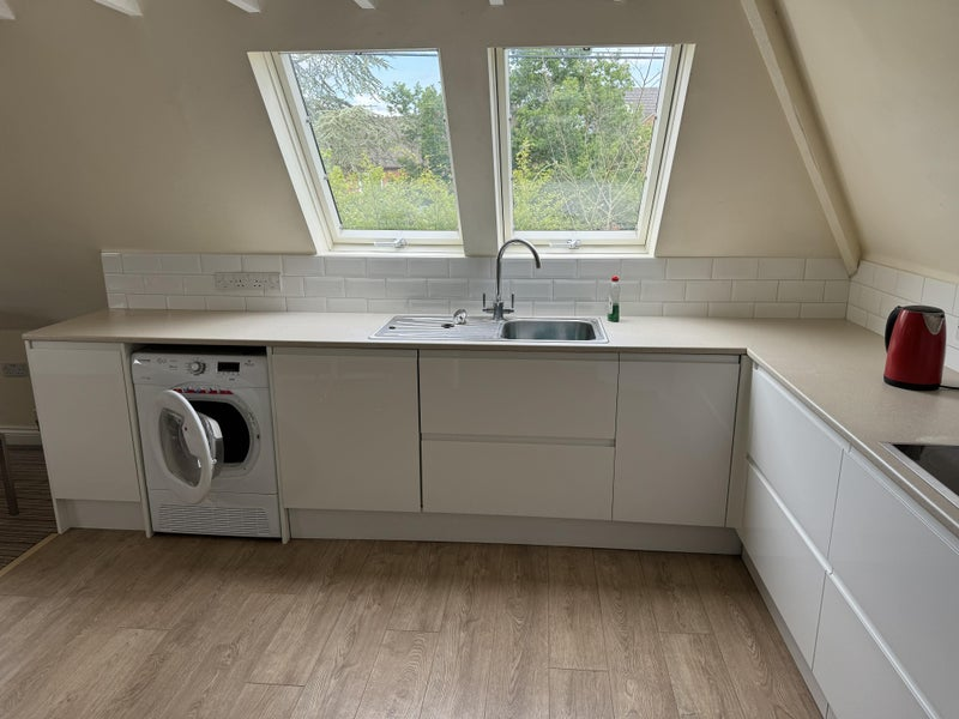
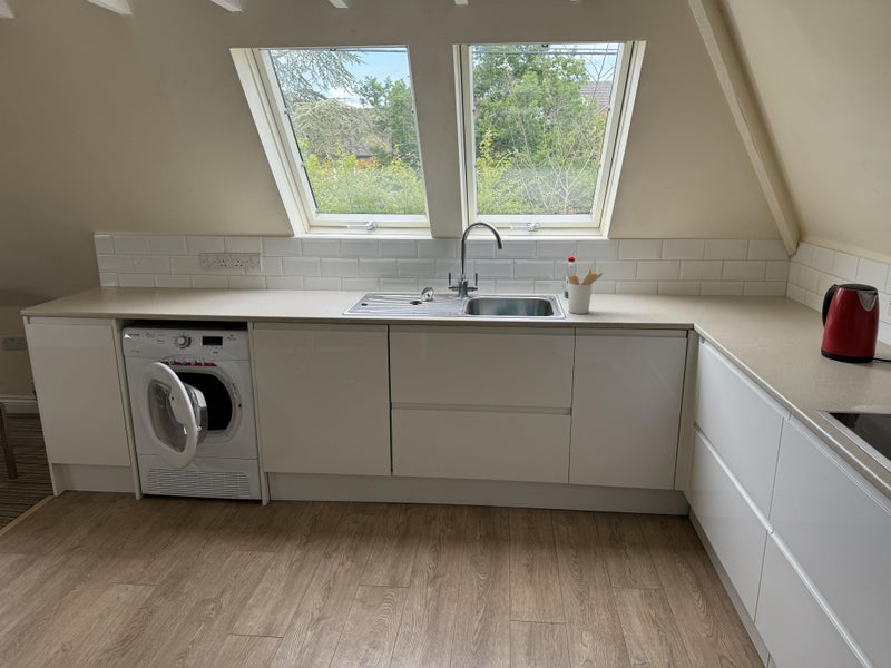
+ utensil holder (584, 291)
